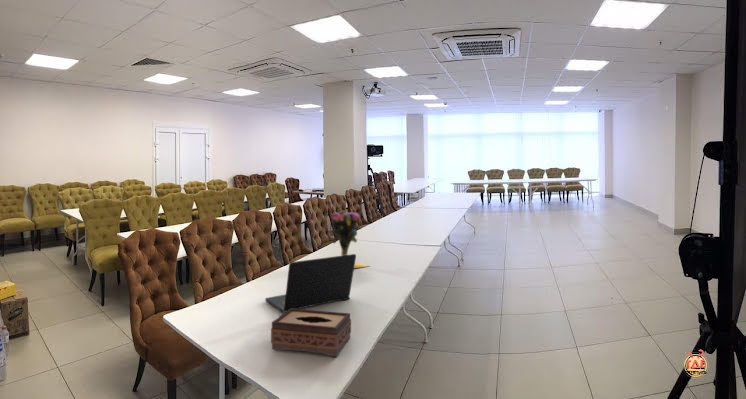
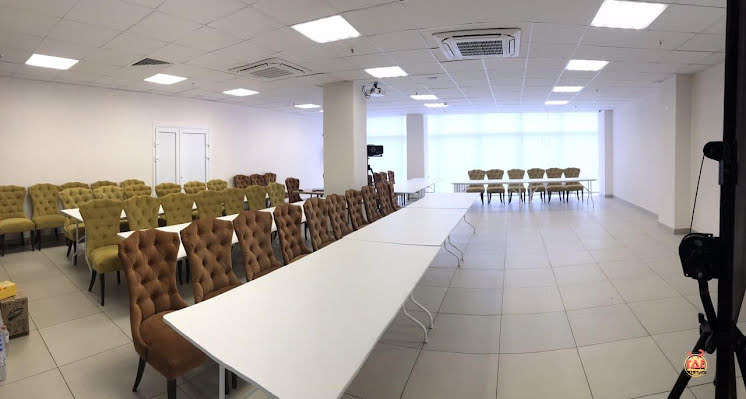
- laptop (310, 277)
- vase (343, 238)
- tissue box (312, 330)
